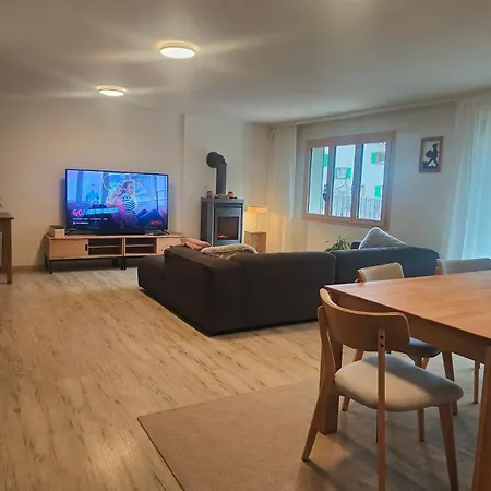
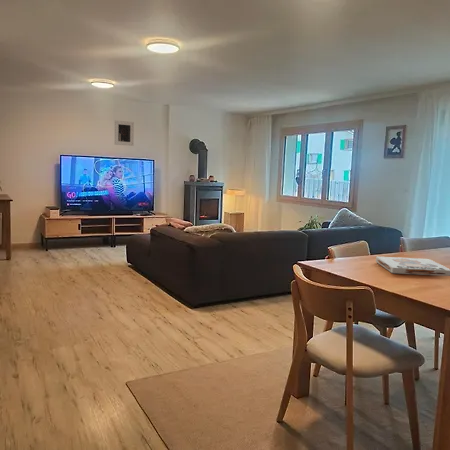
+ board game (411, 265)
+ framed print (124, 133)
